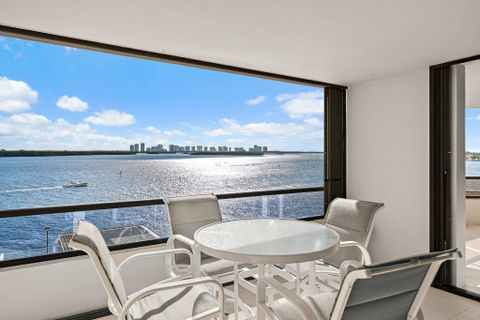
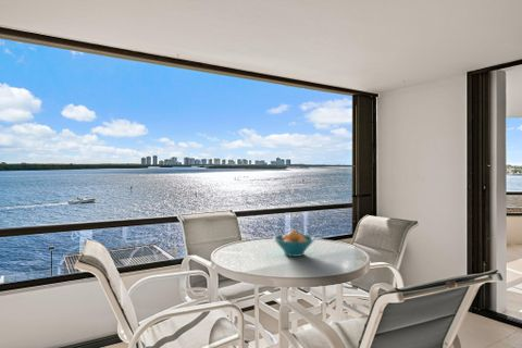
+ fruit bowl (294, 241)
